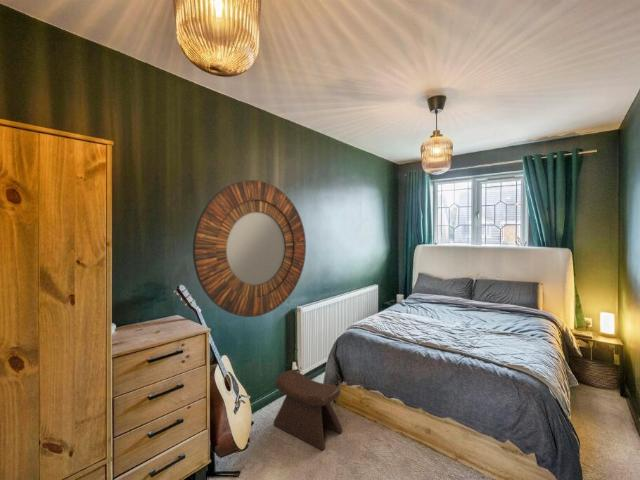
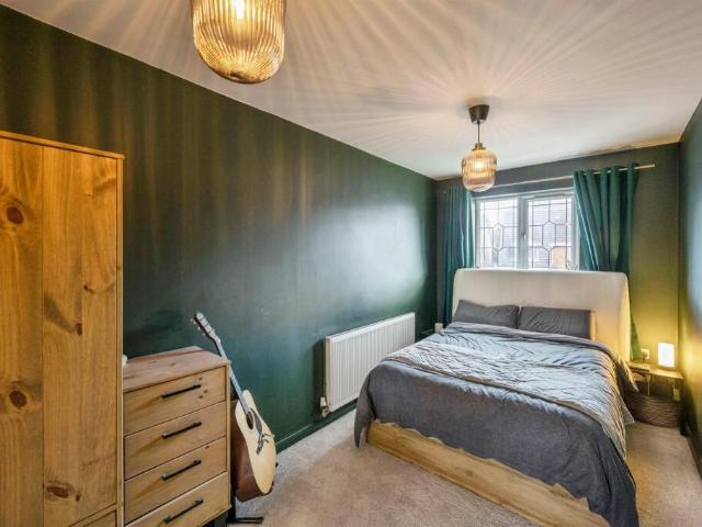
- stool (307, 405)
- home mirror (258, 248)
